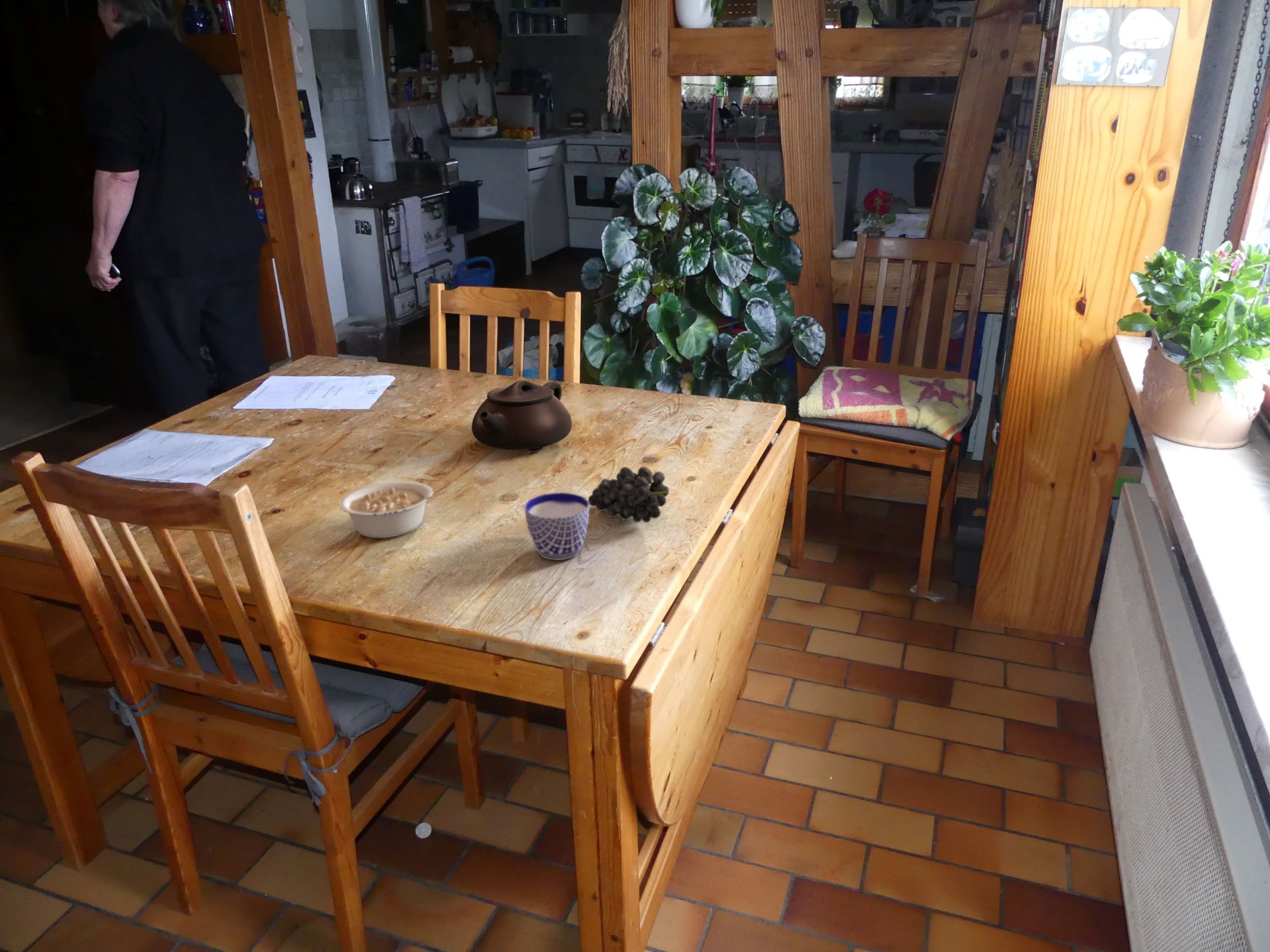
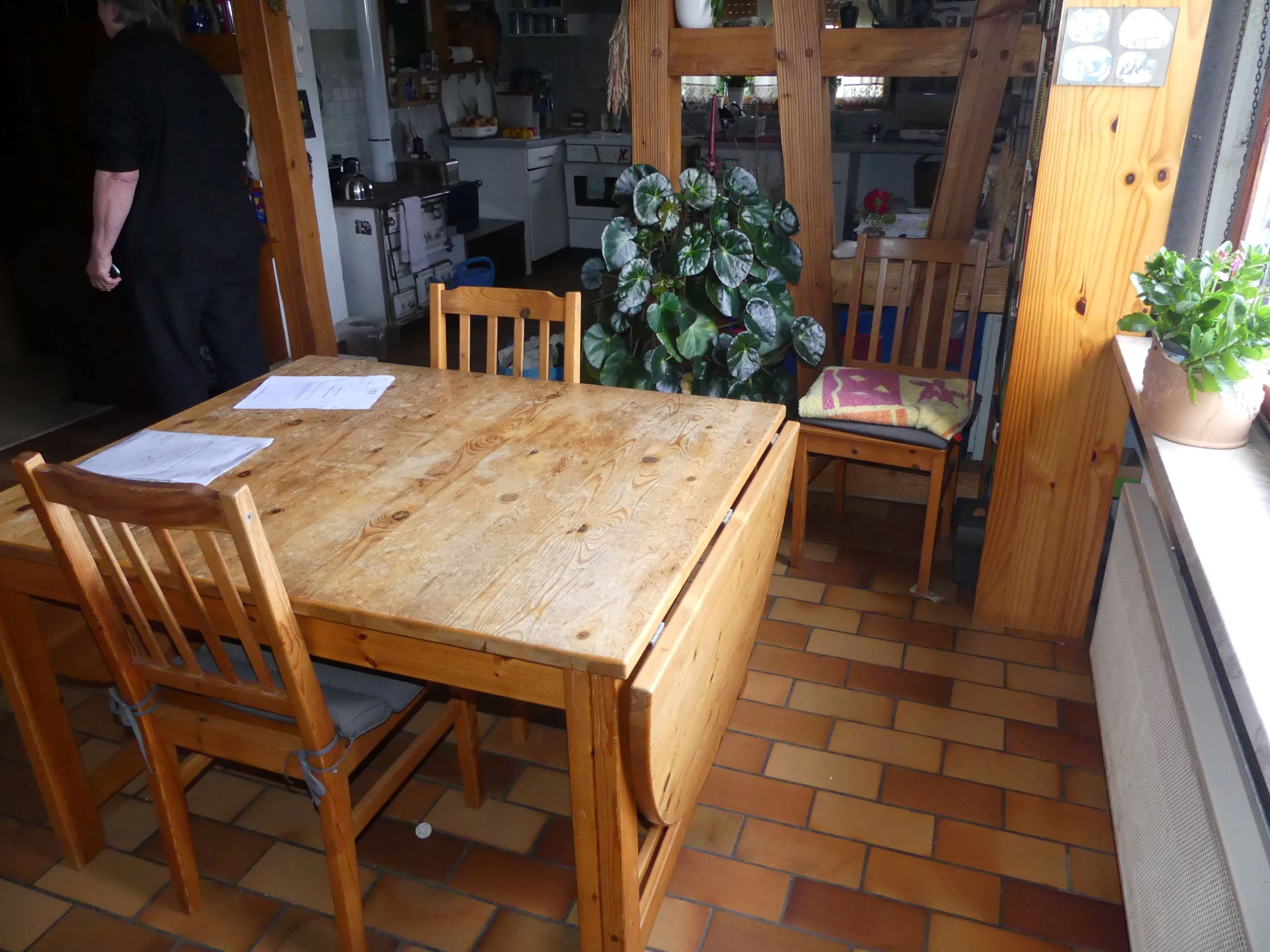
- legume (391, 507)
- cup (553, 525)
- fruit (631, 489)
- teapot (524, 411)
